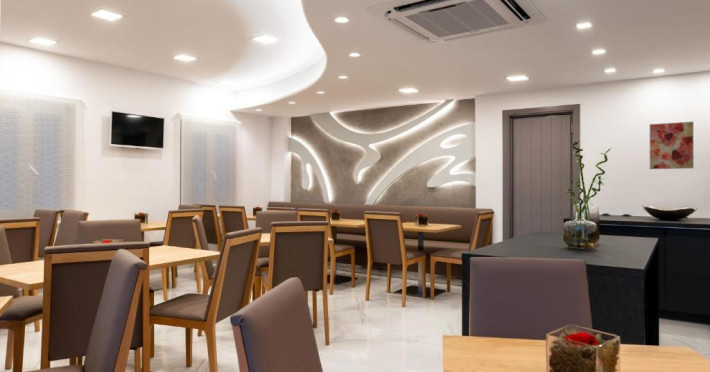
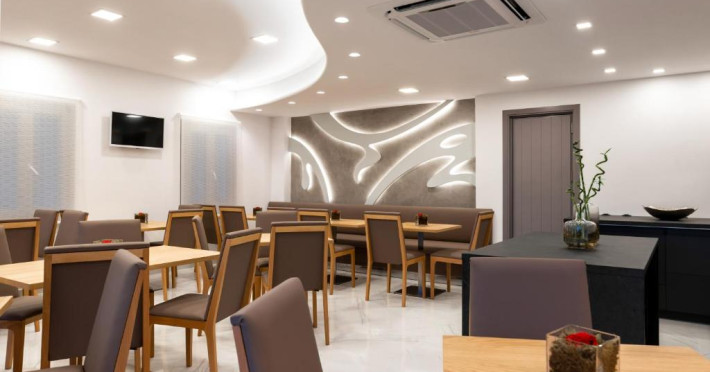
- wall art (671, 145)
